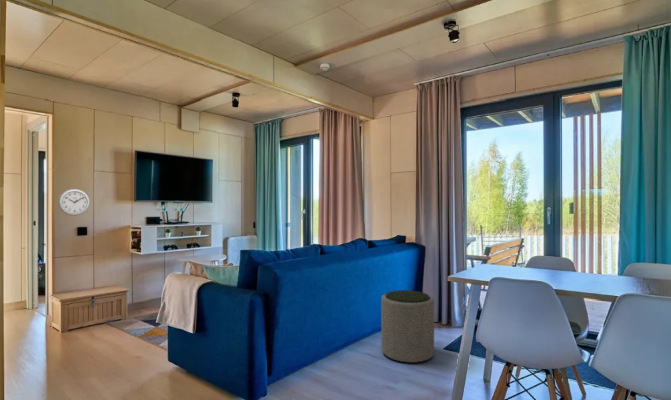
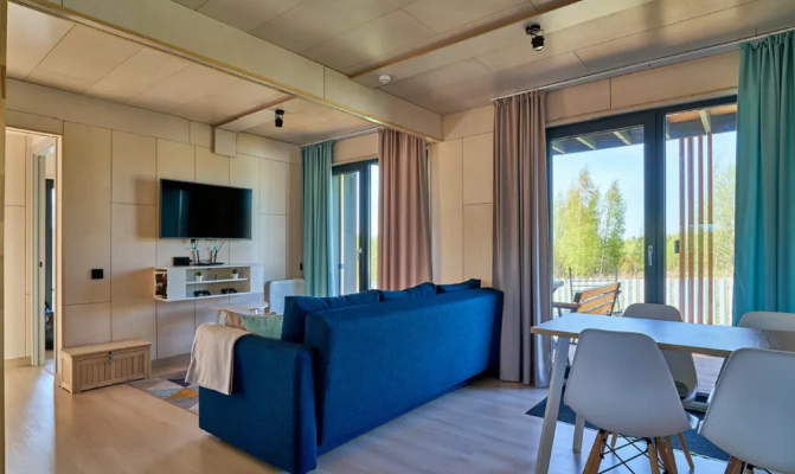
- ottoman (407, 324)
- wall clock (74, 202)
